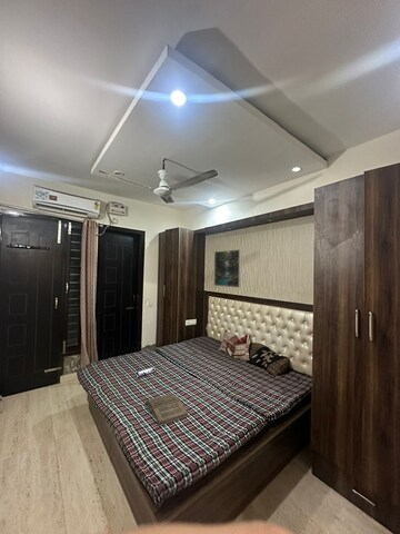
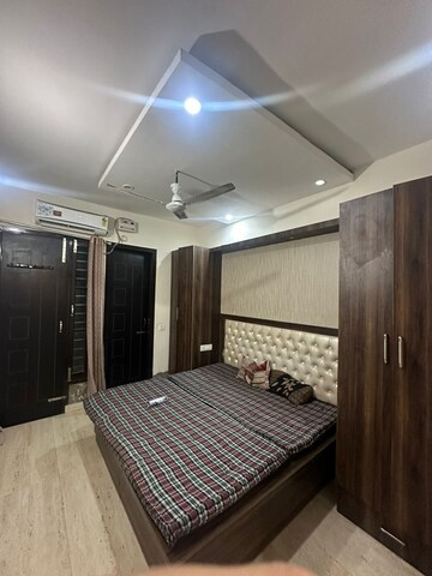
- book (166, 405)
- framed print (227, 268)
